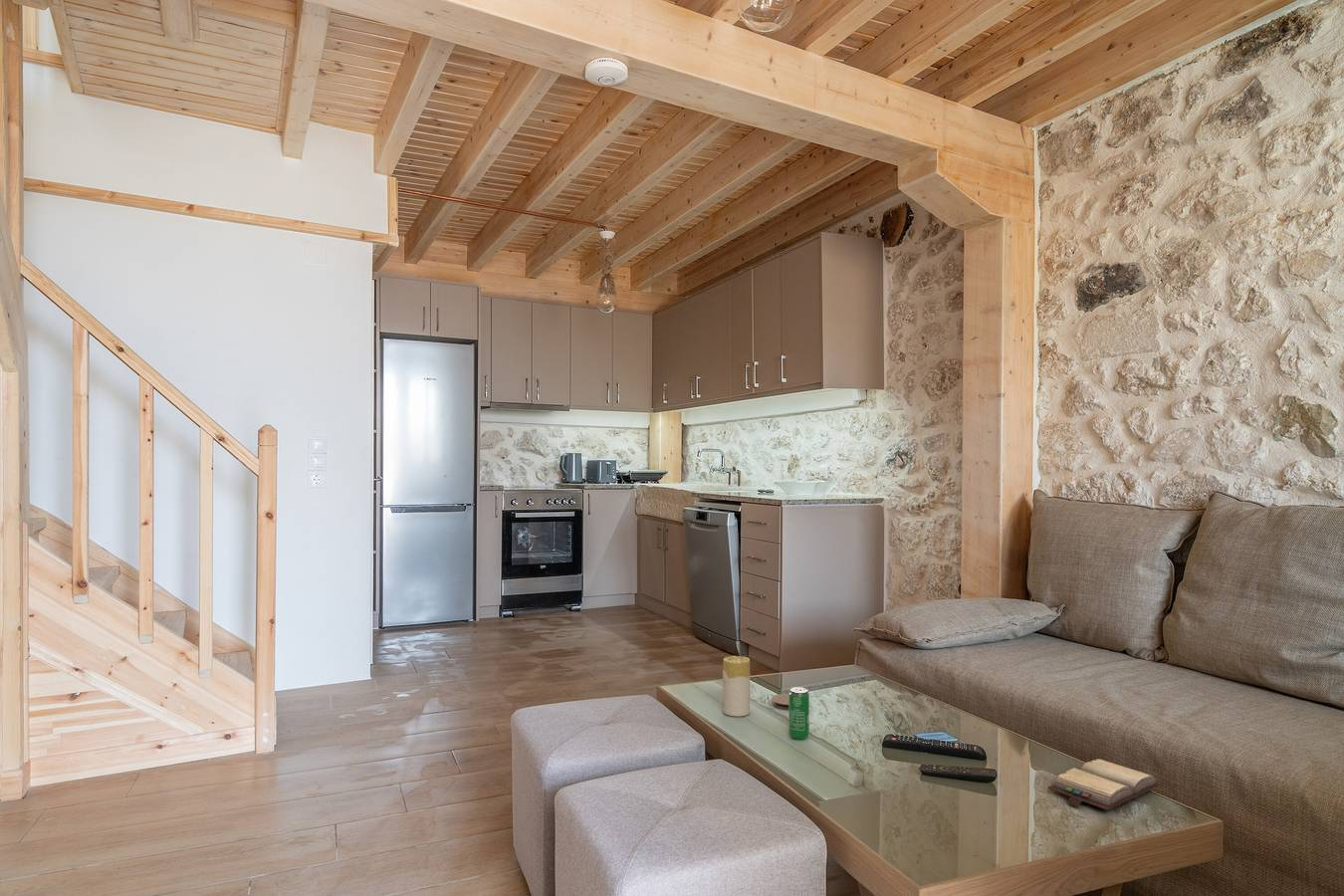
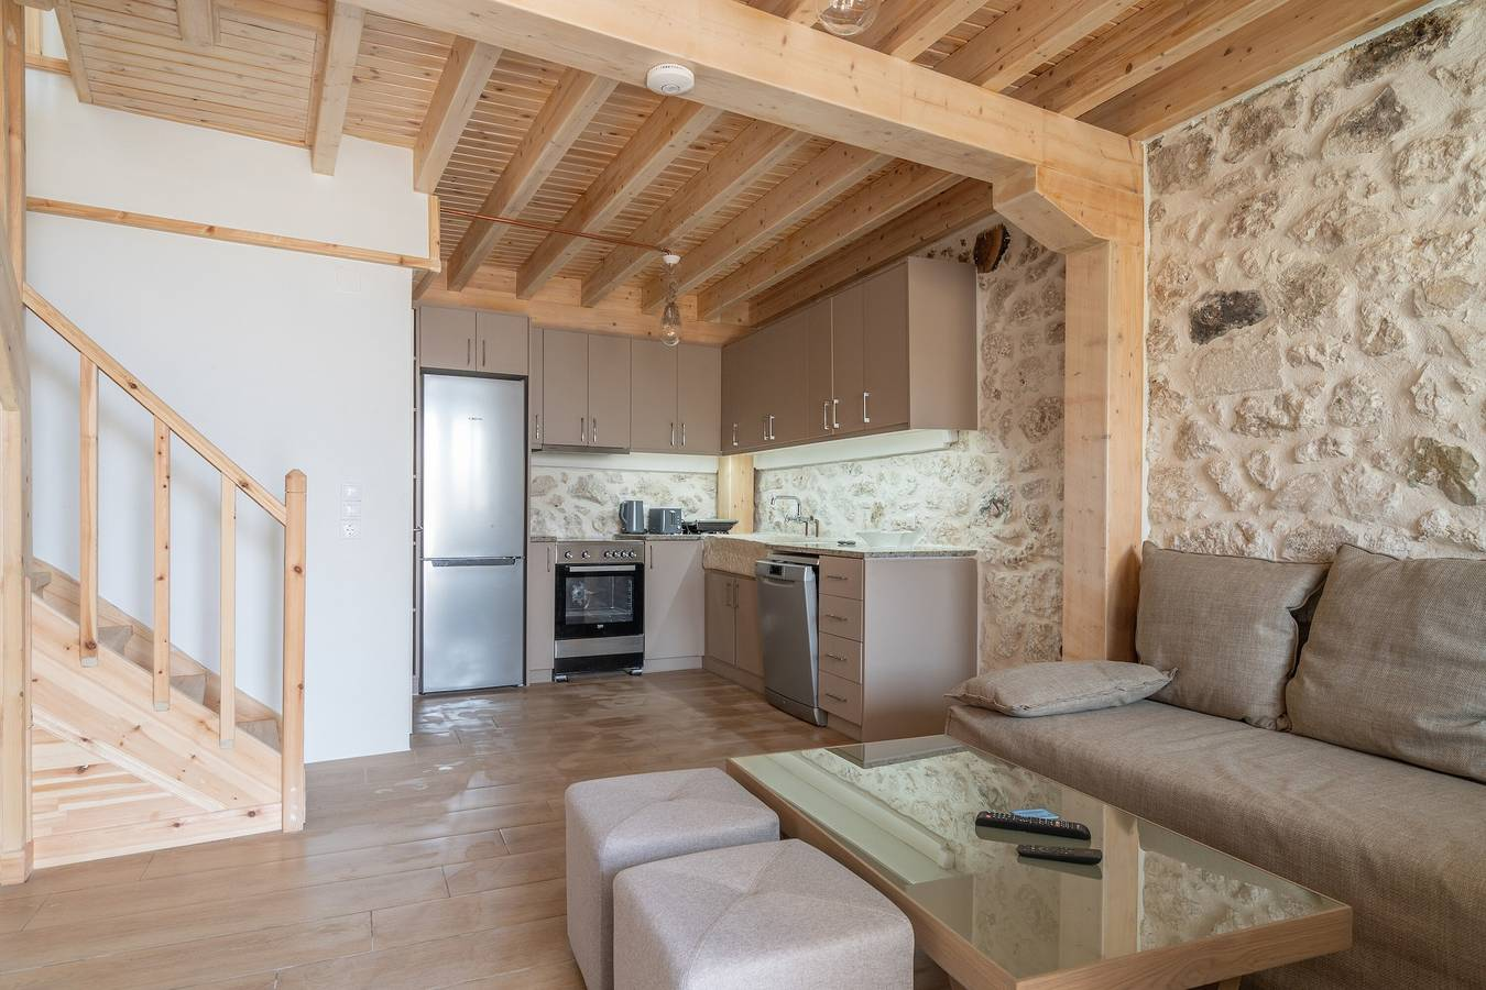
- beverage can (798, 713)
- candle (736, 685)
- coaster (787, 701)
- hardback book (1103, 782)
